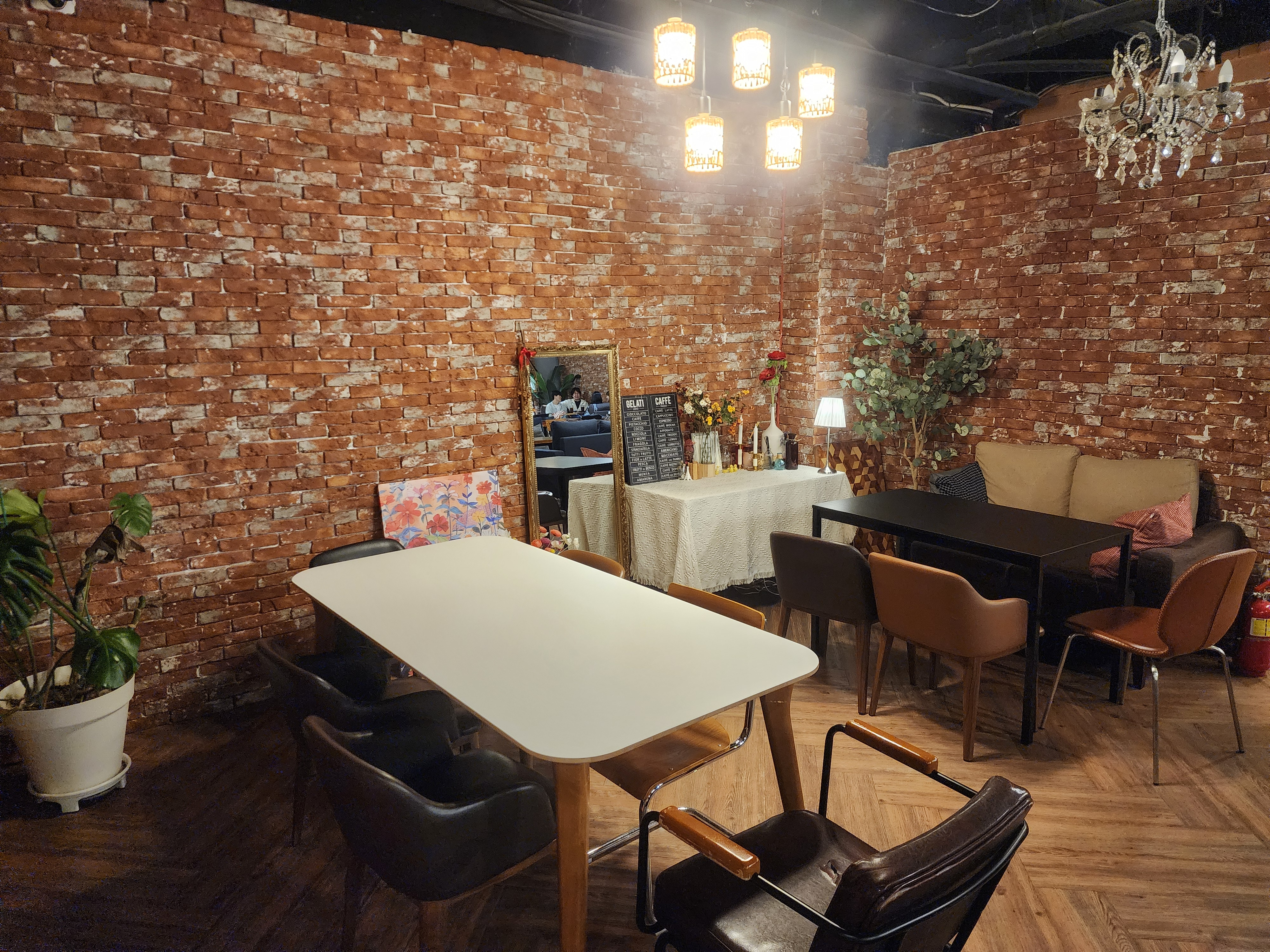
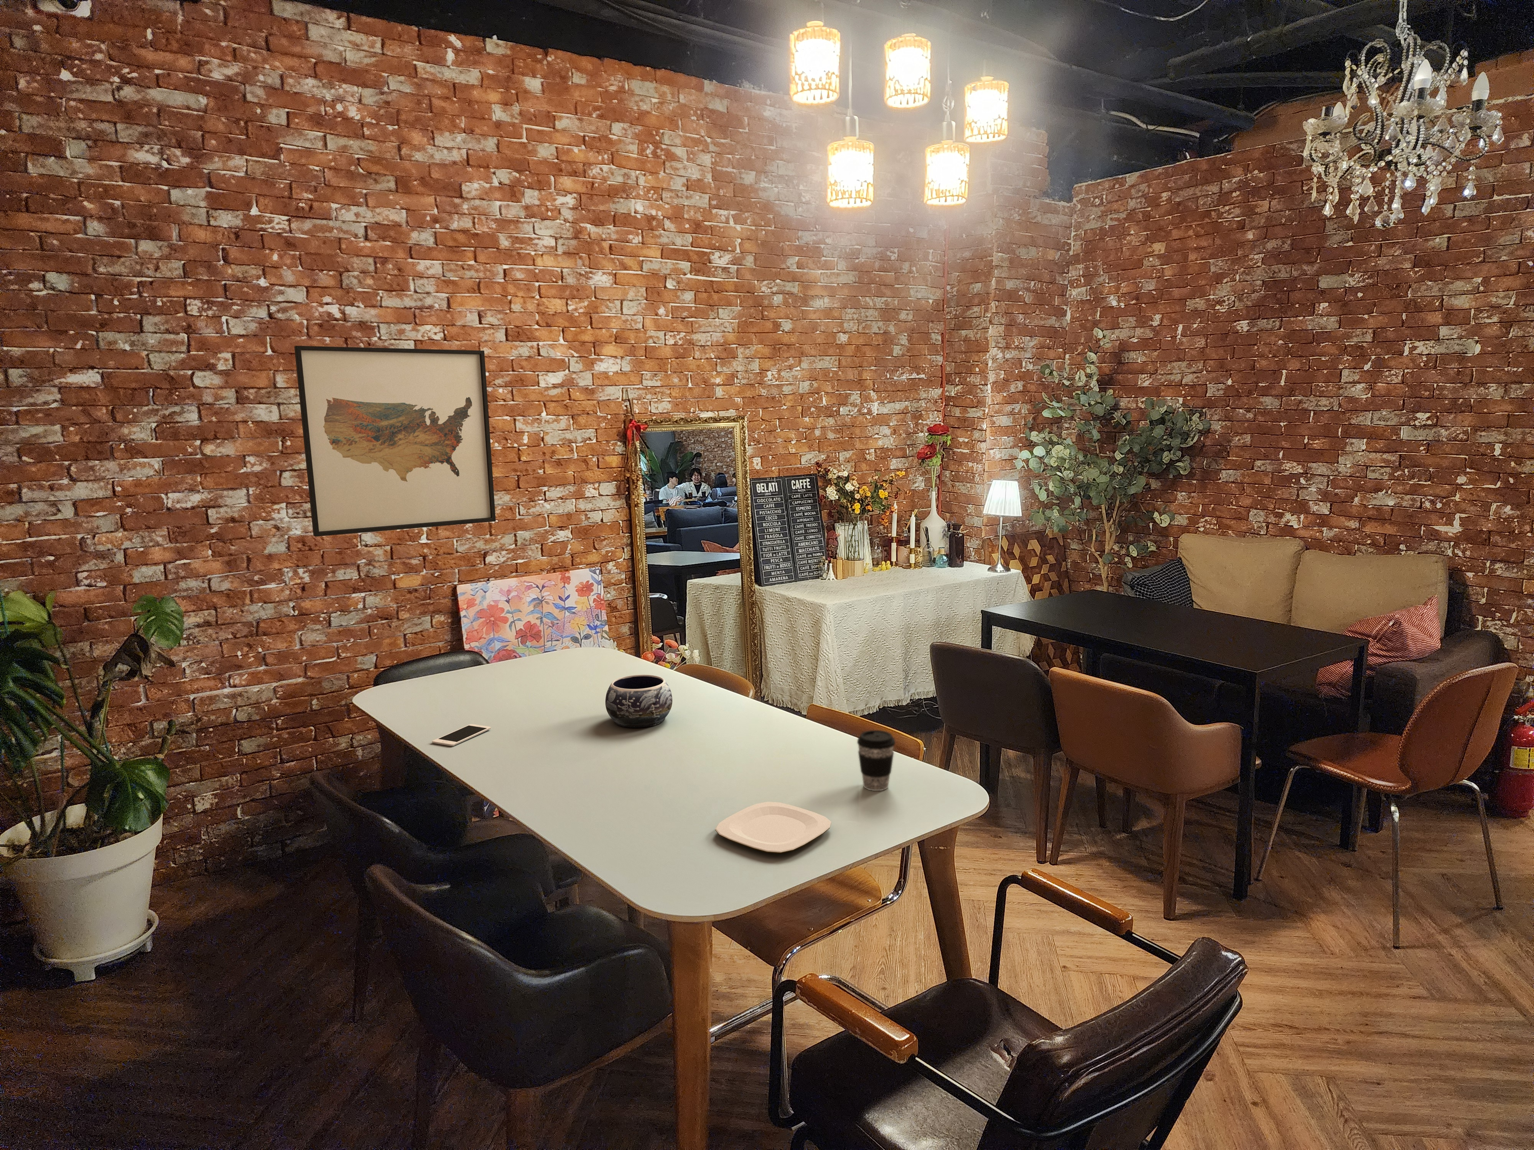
+ plate (773, 827)
+ coffee cup (876, 761)
+ wall art (402, 440)
+ cell phone (463, 734)
+ decorative bowl (639, 701)
